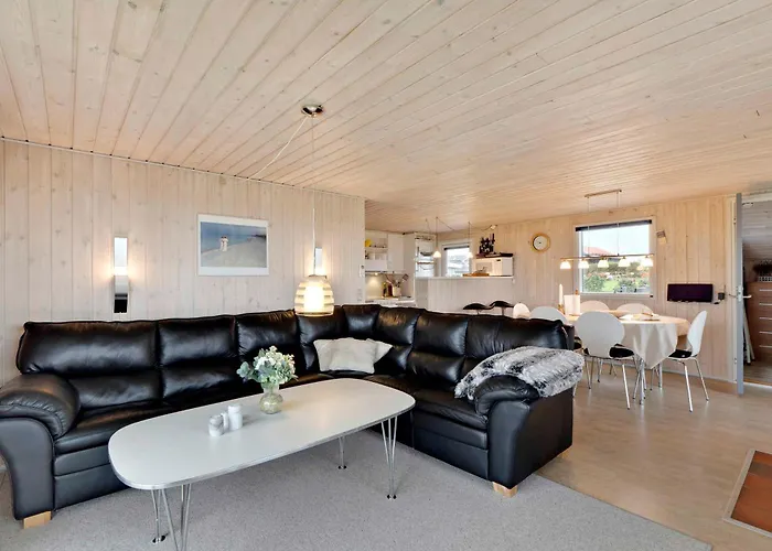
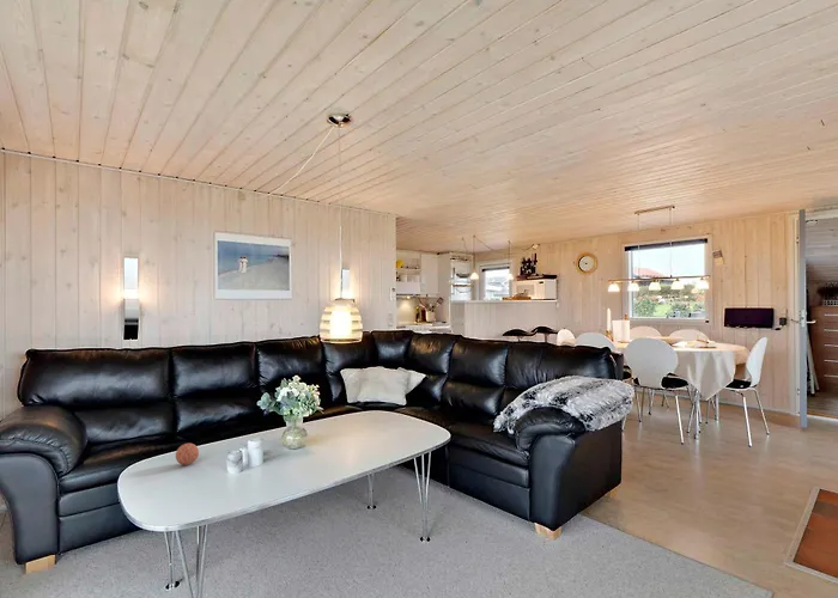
+ decorative ball (187, 453)
